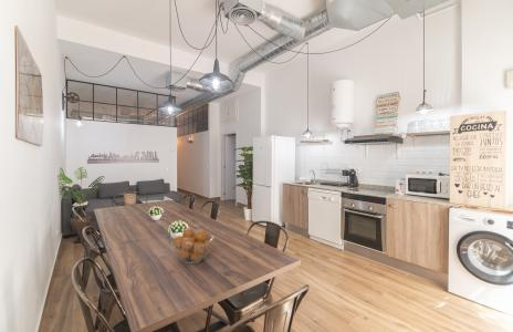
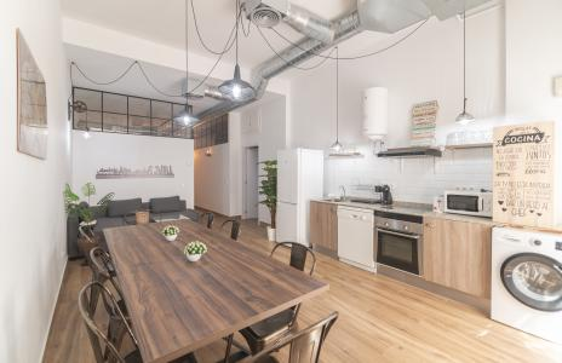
- fruit basket (192, 245)
